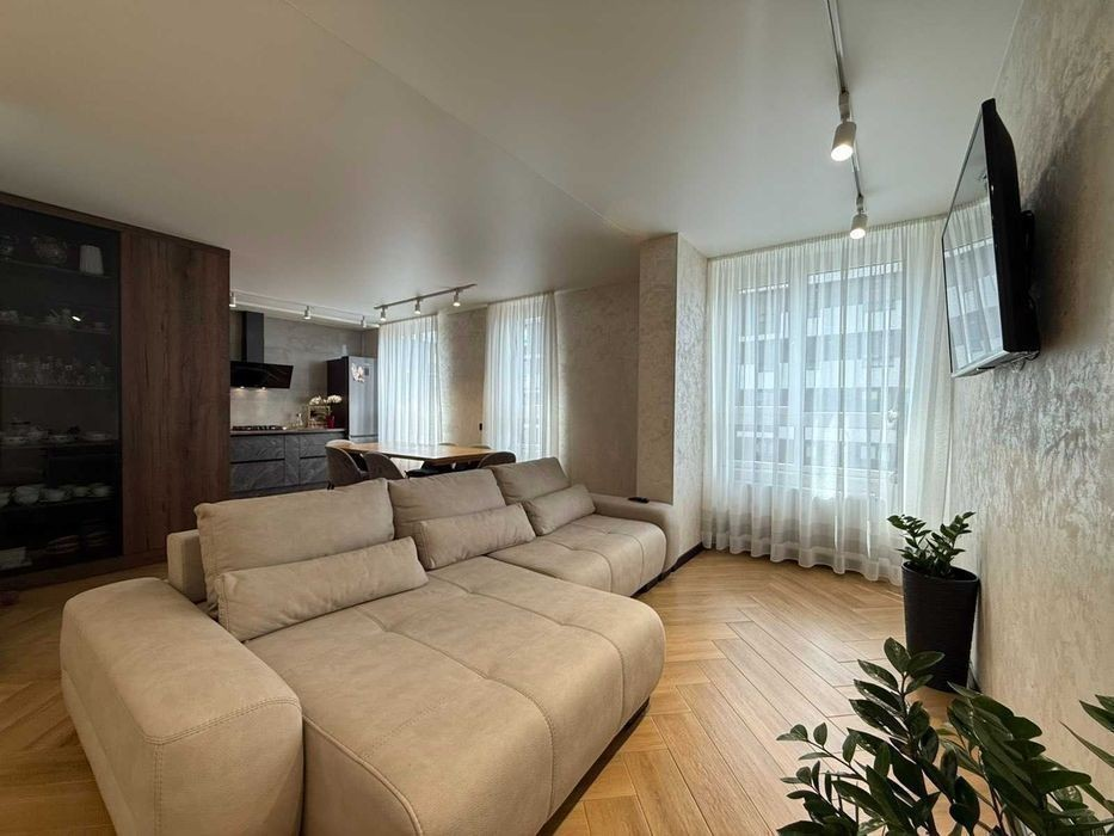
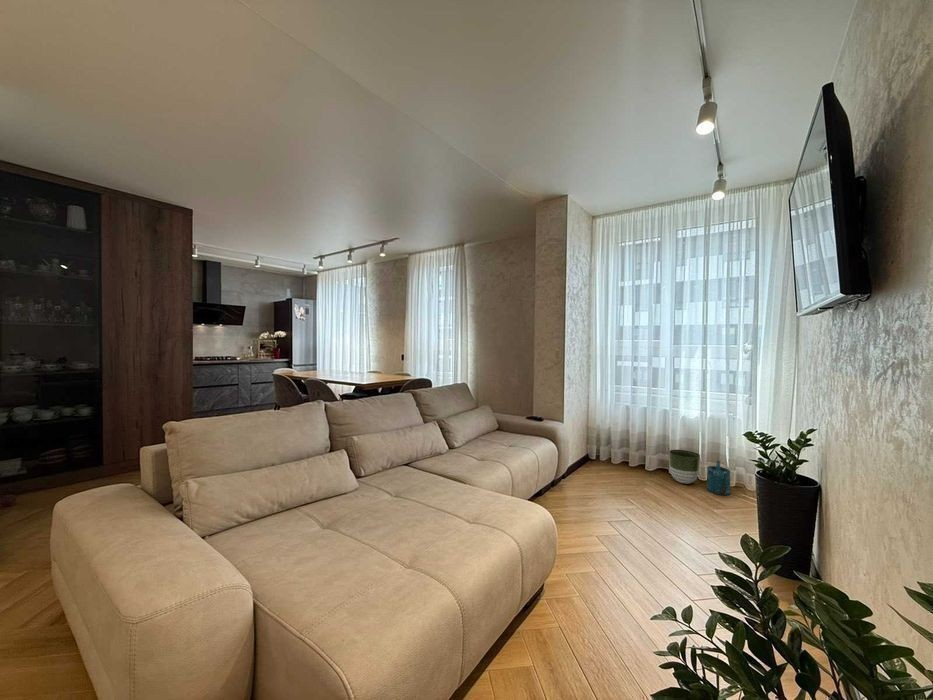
+ watering can (718, 479)
+ planter (684, 467)
